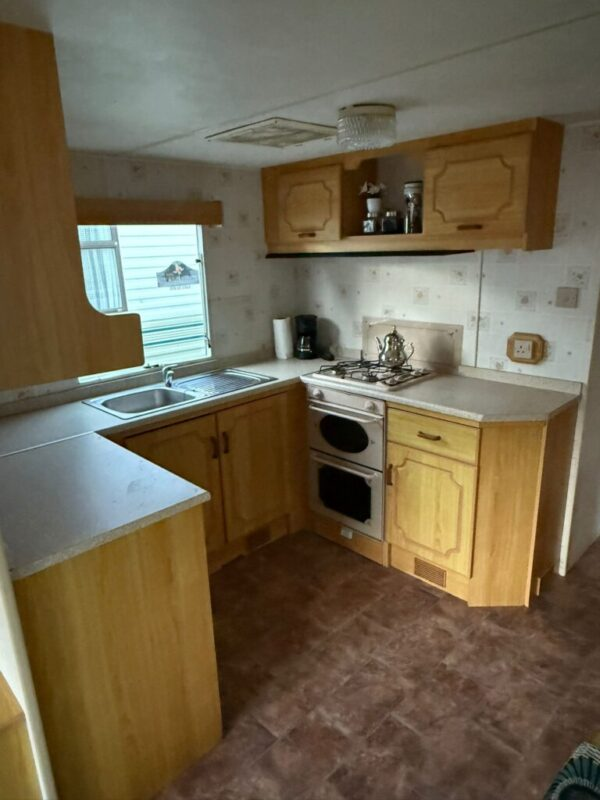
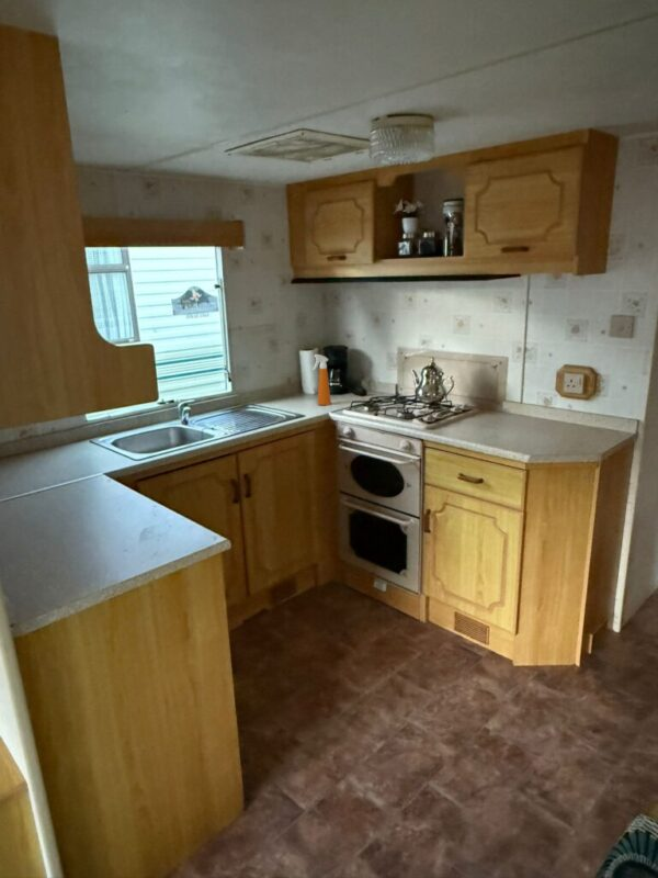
+ spray bottle (320, 379)
